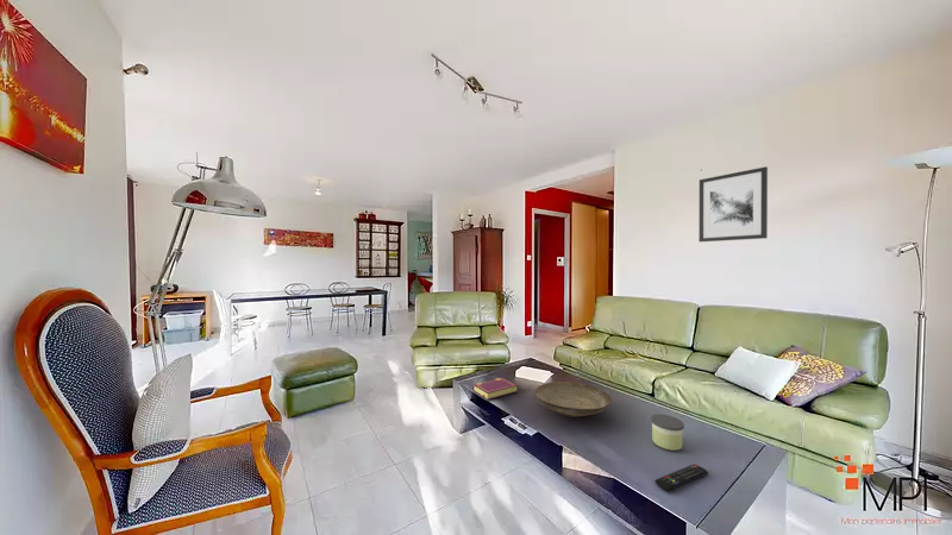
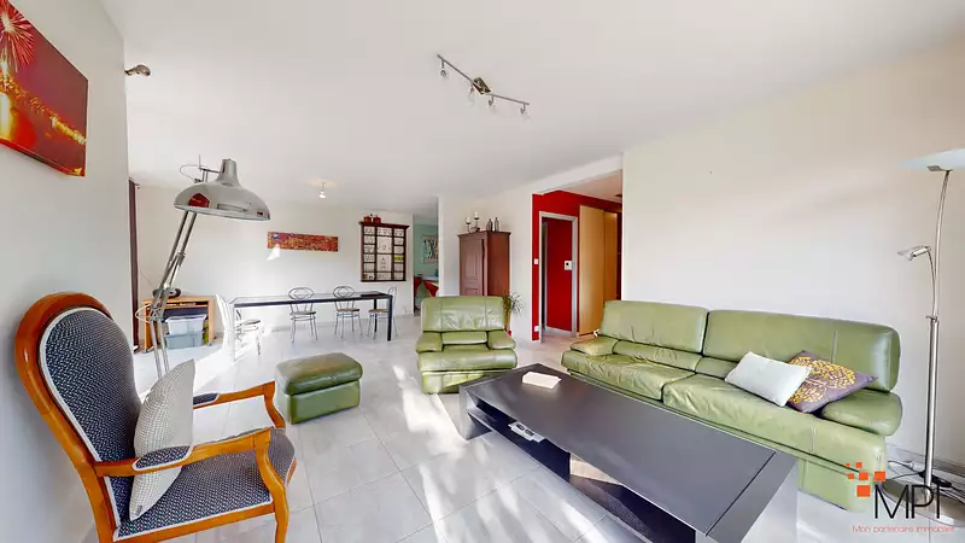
- remote control (682, 477)
- candle (666, 432)
- decorative bowl (571, 402)
- wall art (731, 207)
- book (494, 388)
